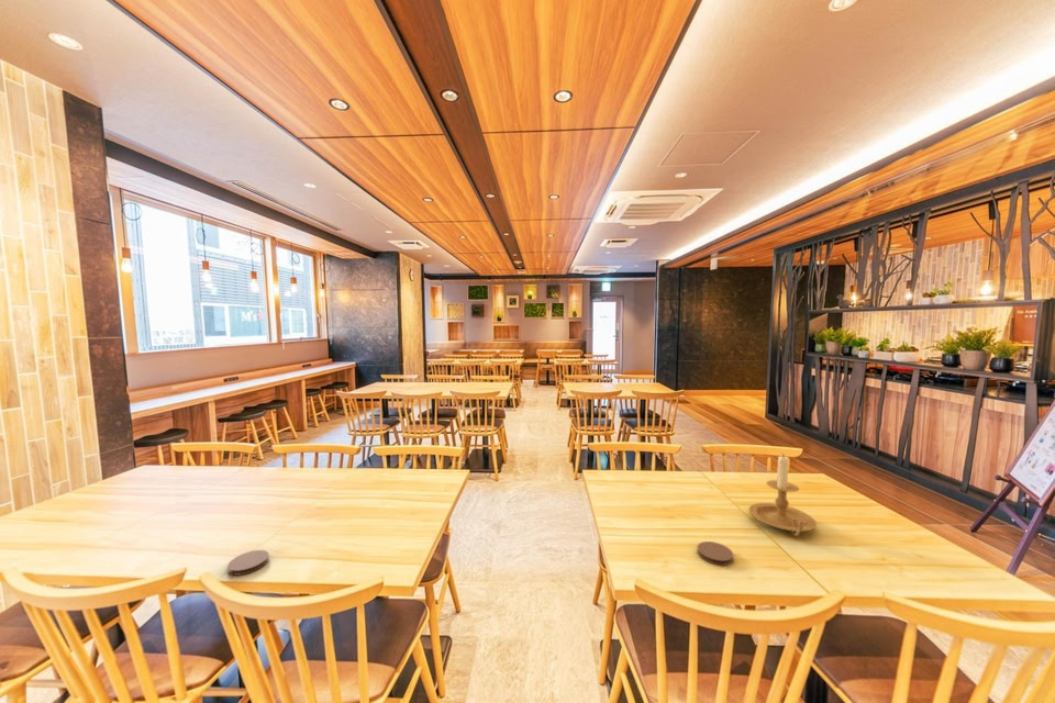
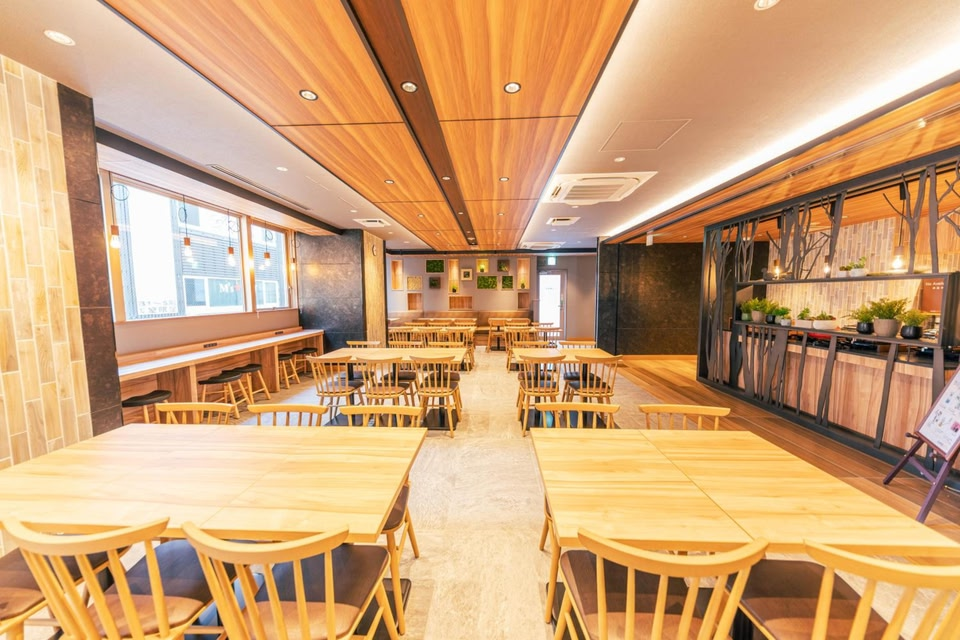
- candle holder (781, 488)
- coaster (248, 561)
- coaster (714, 553)
